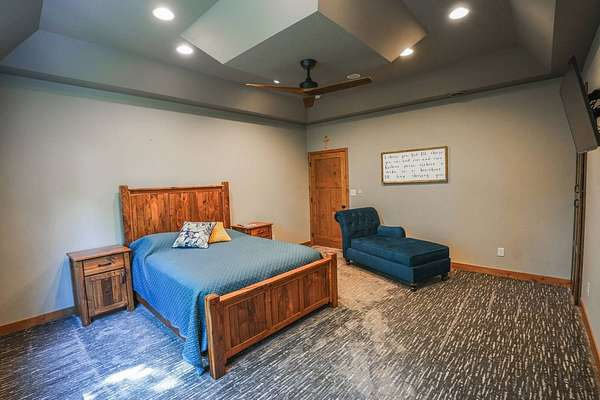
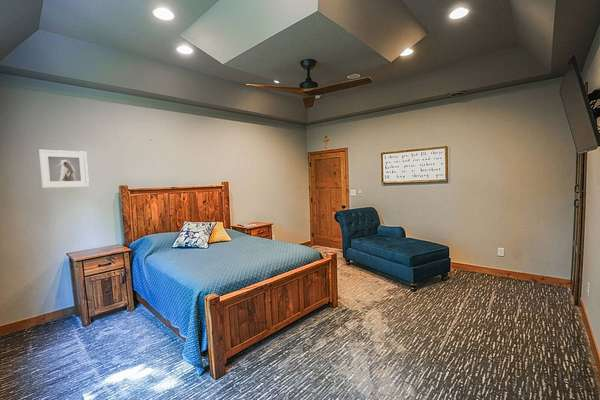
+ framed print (65, 169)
